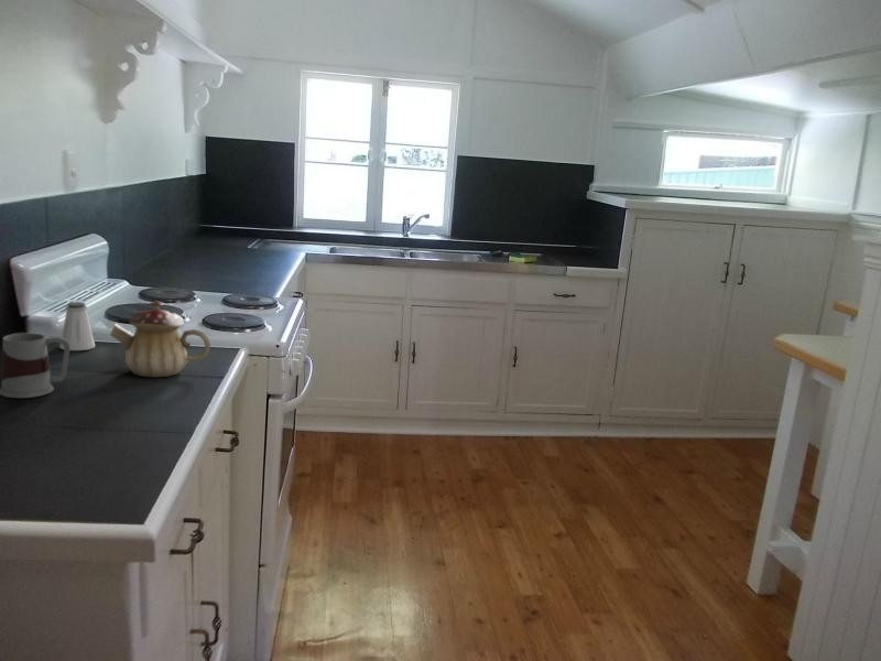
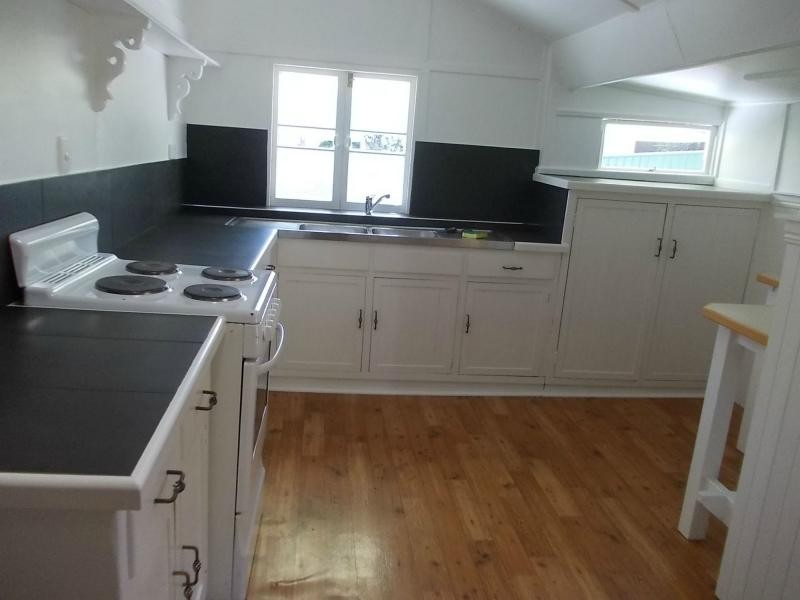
- teapot (161, 335)
- saltshaker (76, 325)
- mug (34, 364)
